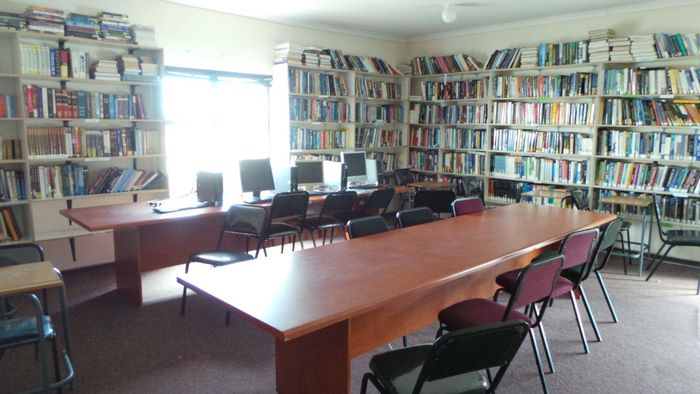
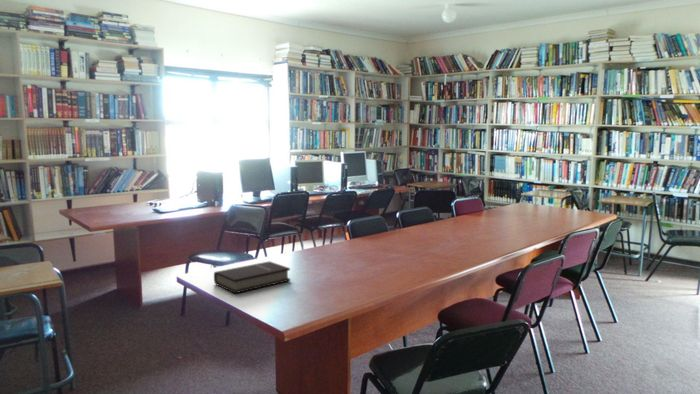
+ book (252, 275)
